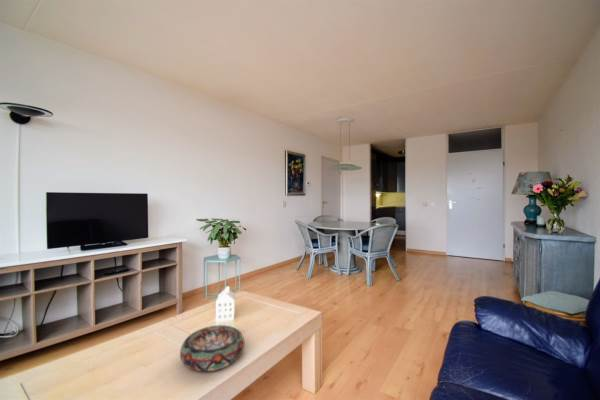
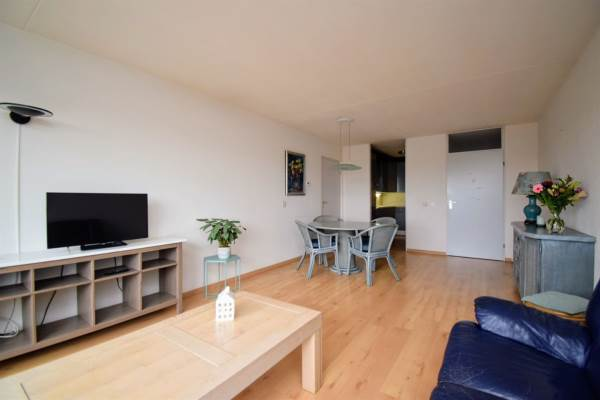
- decorative bowl (213, 346)
